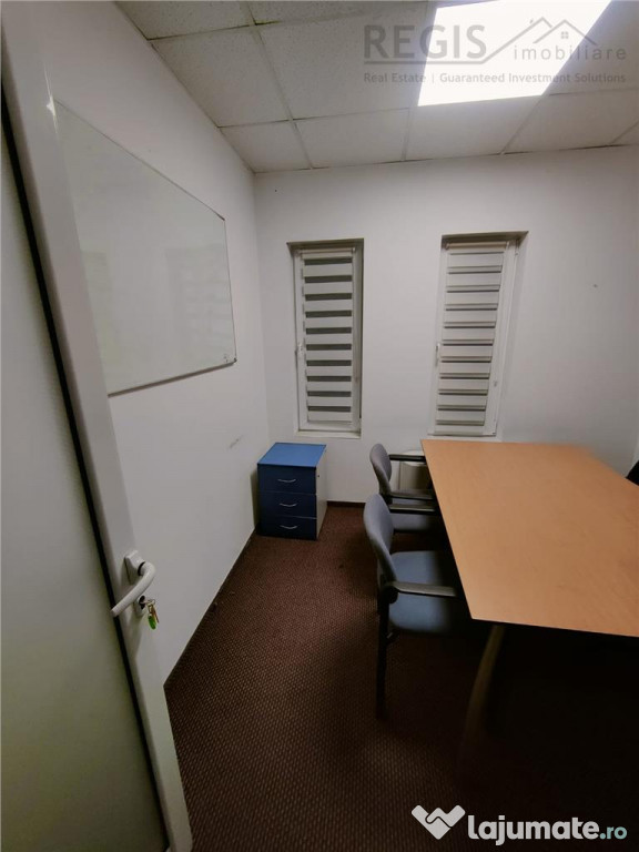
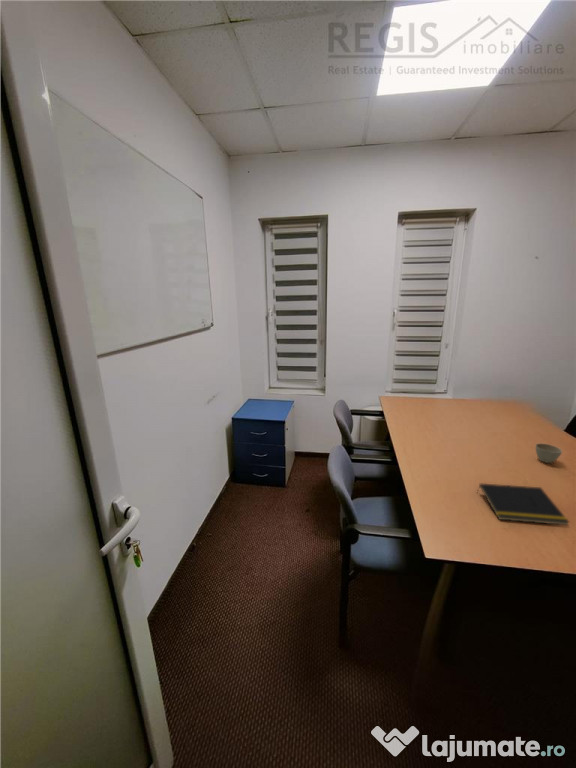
+ notepad (520, 502)
+ flower pot (547, 454)
